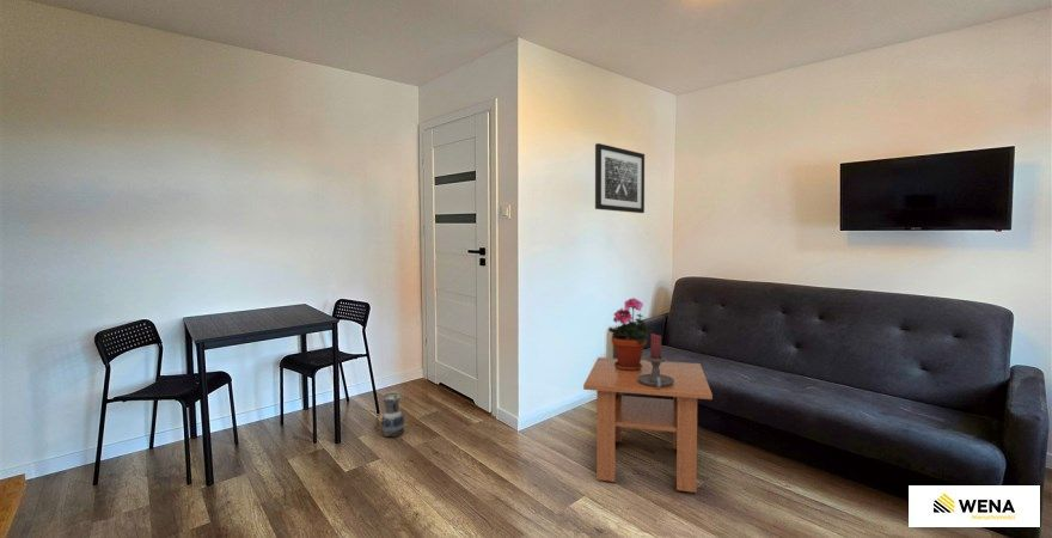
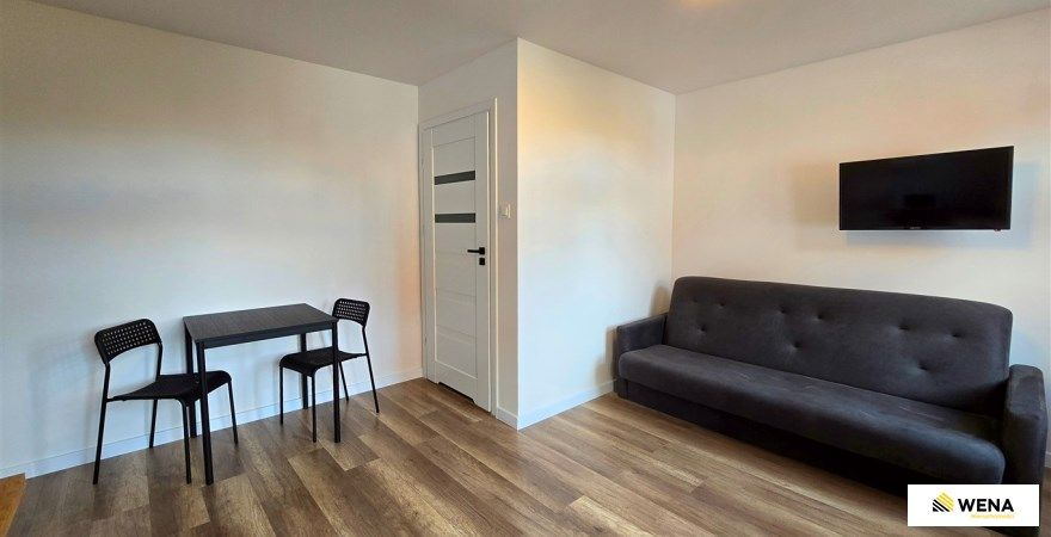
- coffee table (646, 418)
- wall art (620, 179)
- candle holder (656, 359)
- ceramic jug (391, 411)
- potted plant (629, 332)
